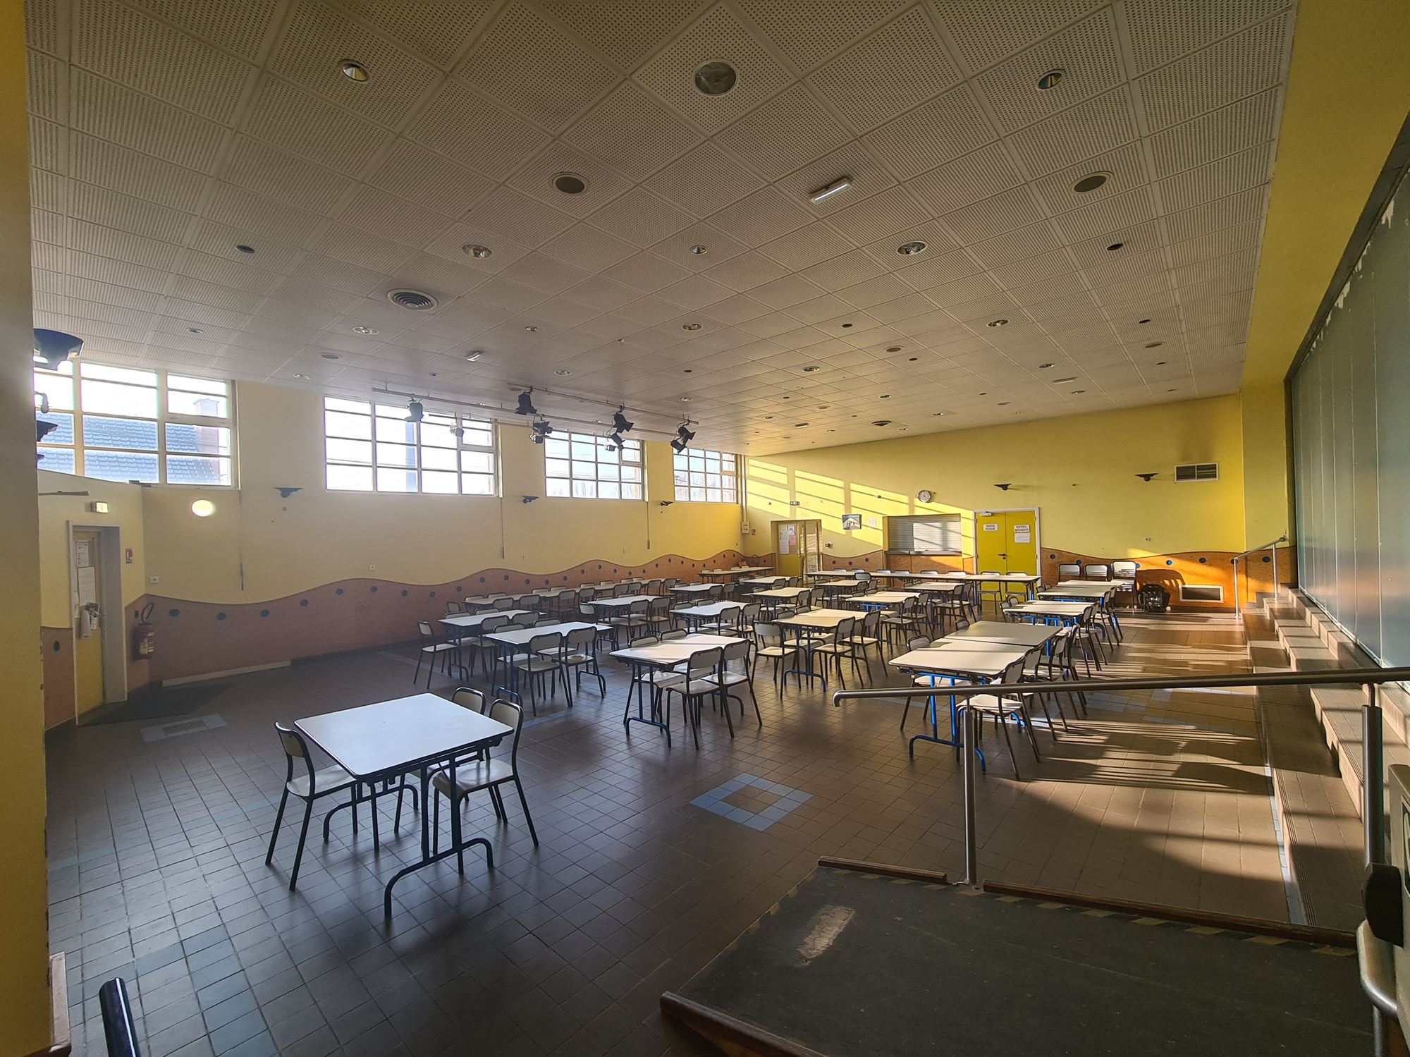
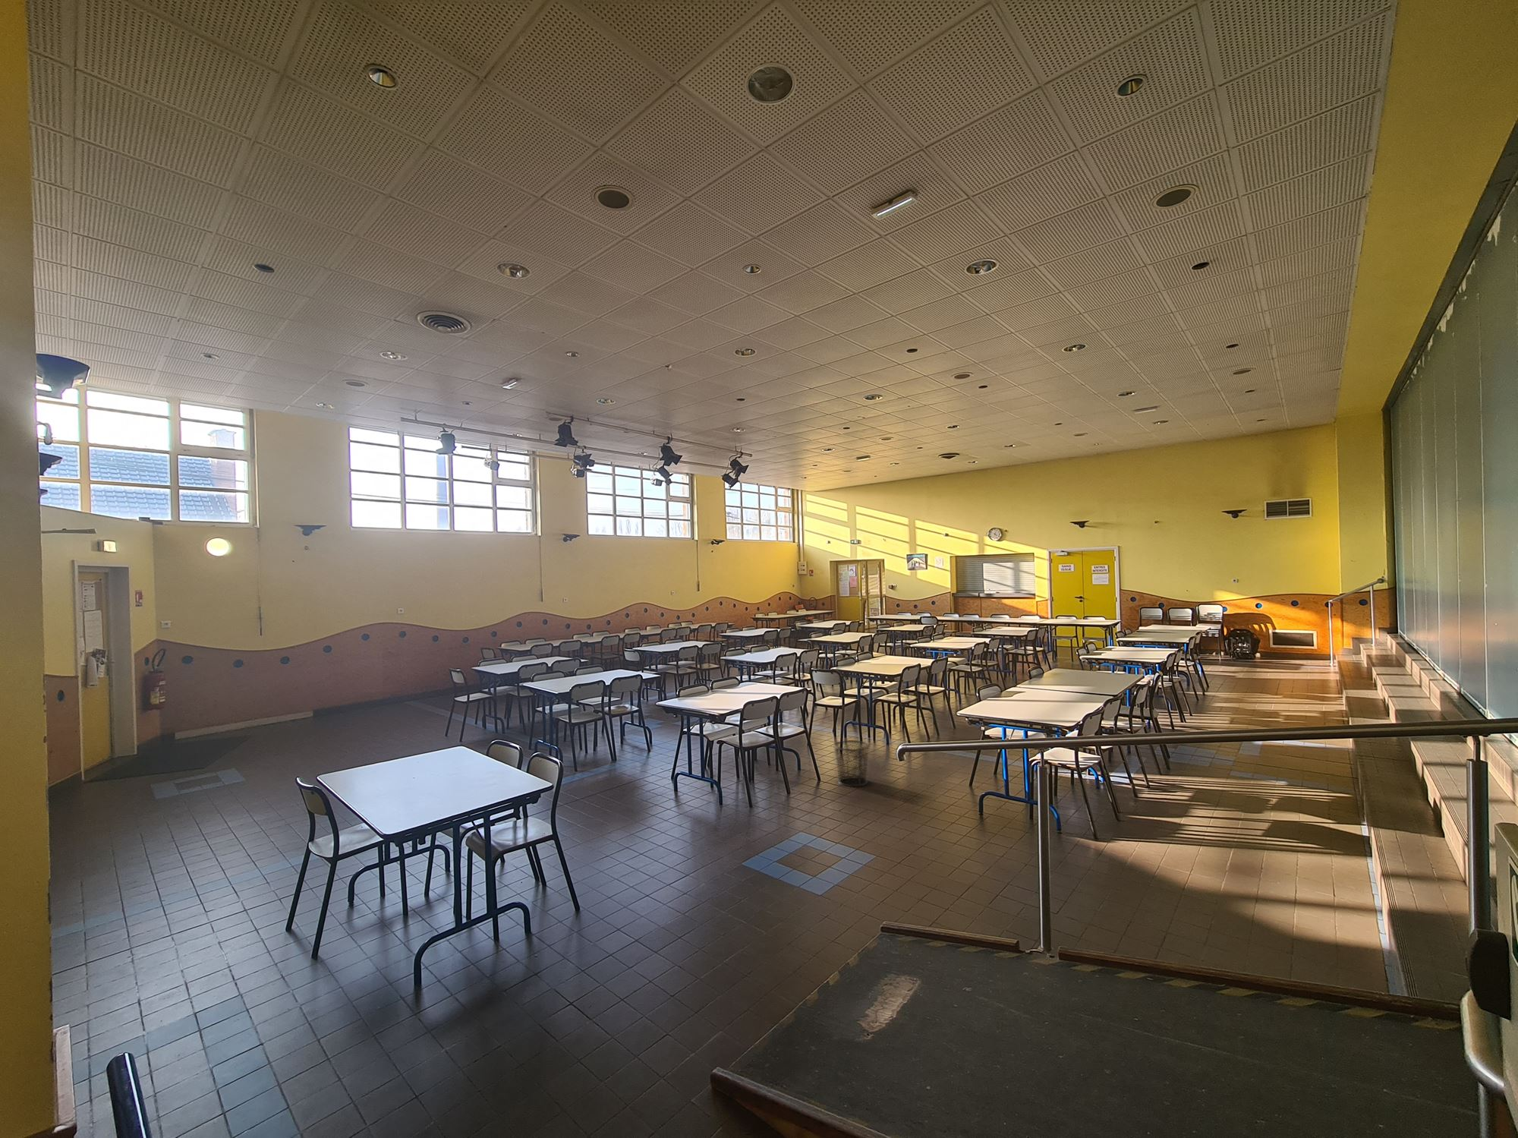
+ waste bin (851, 763)
